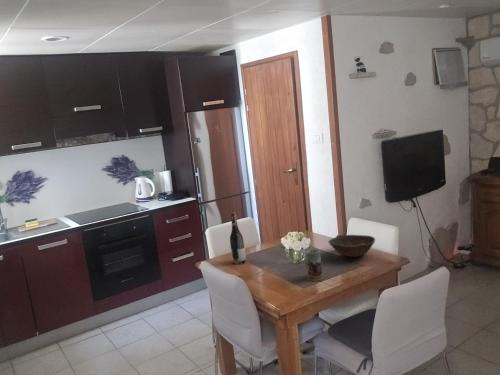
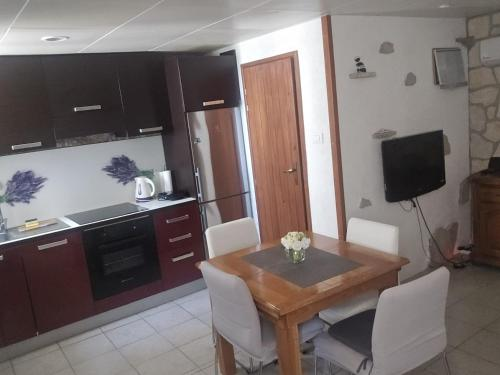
- bowl (352, 246)
- wine bottle (236, 237)
- mug (313, 265)
